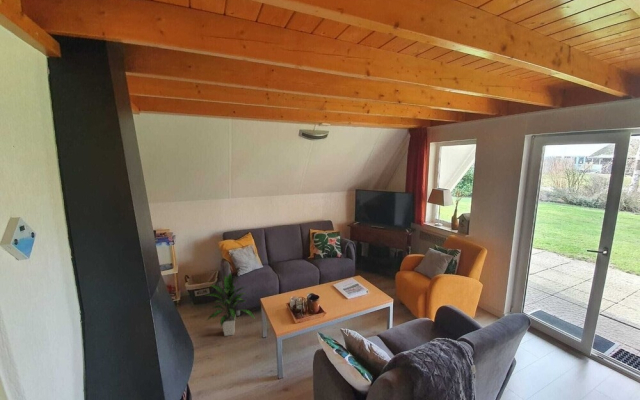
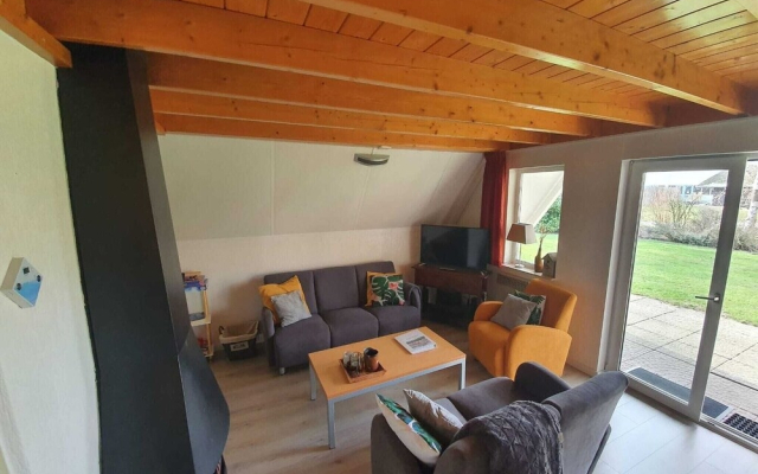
- indoor plant (229, 305)
